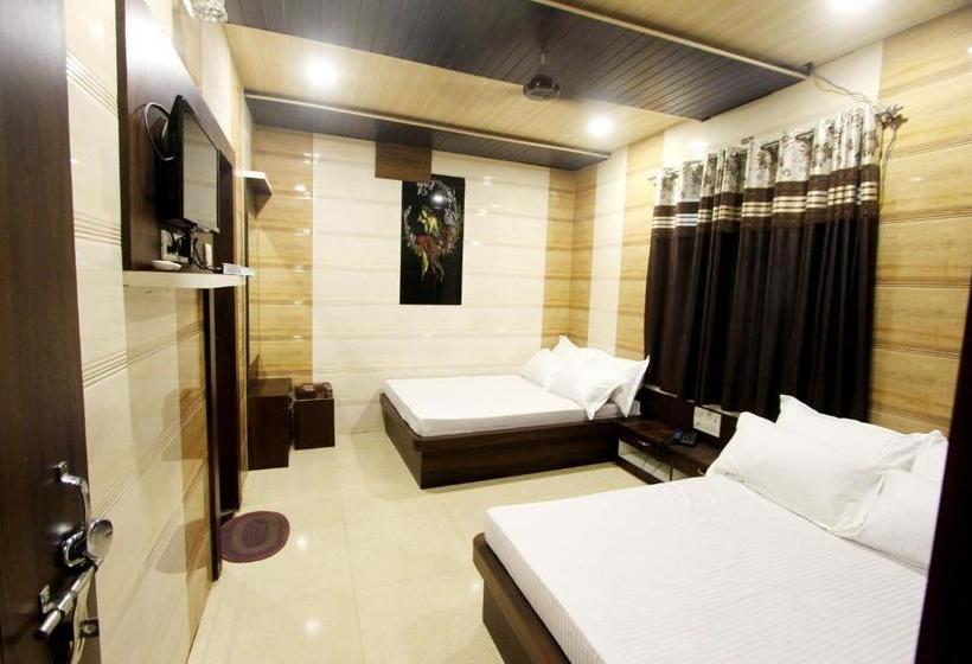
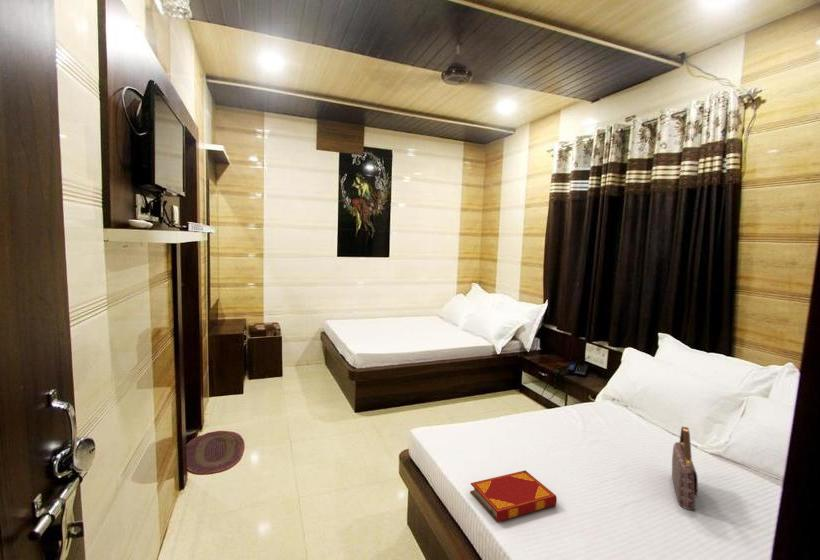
+ handbag (685, 460)
+ hardback book (512, 494)
